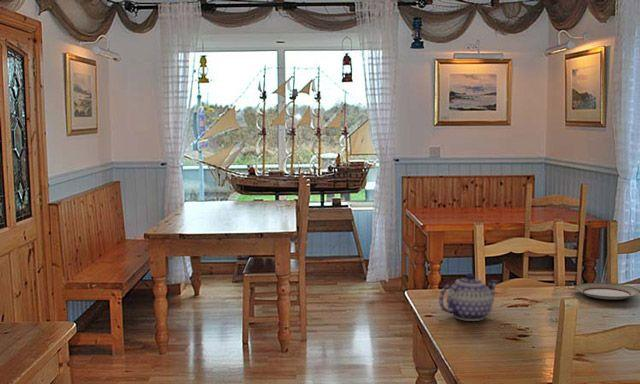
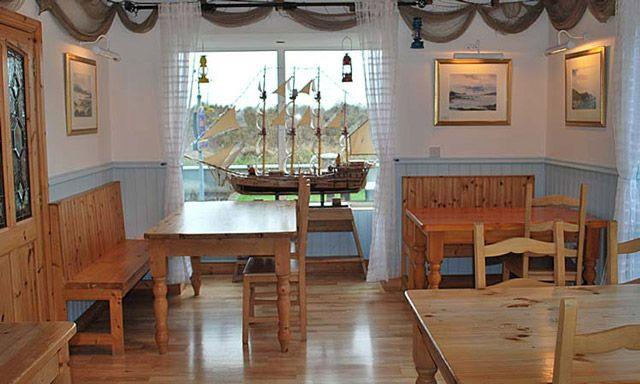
- teapot (469, 295)
- plate (606, 292)
